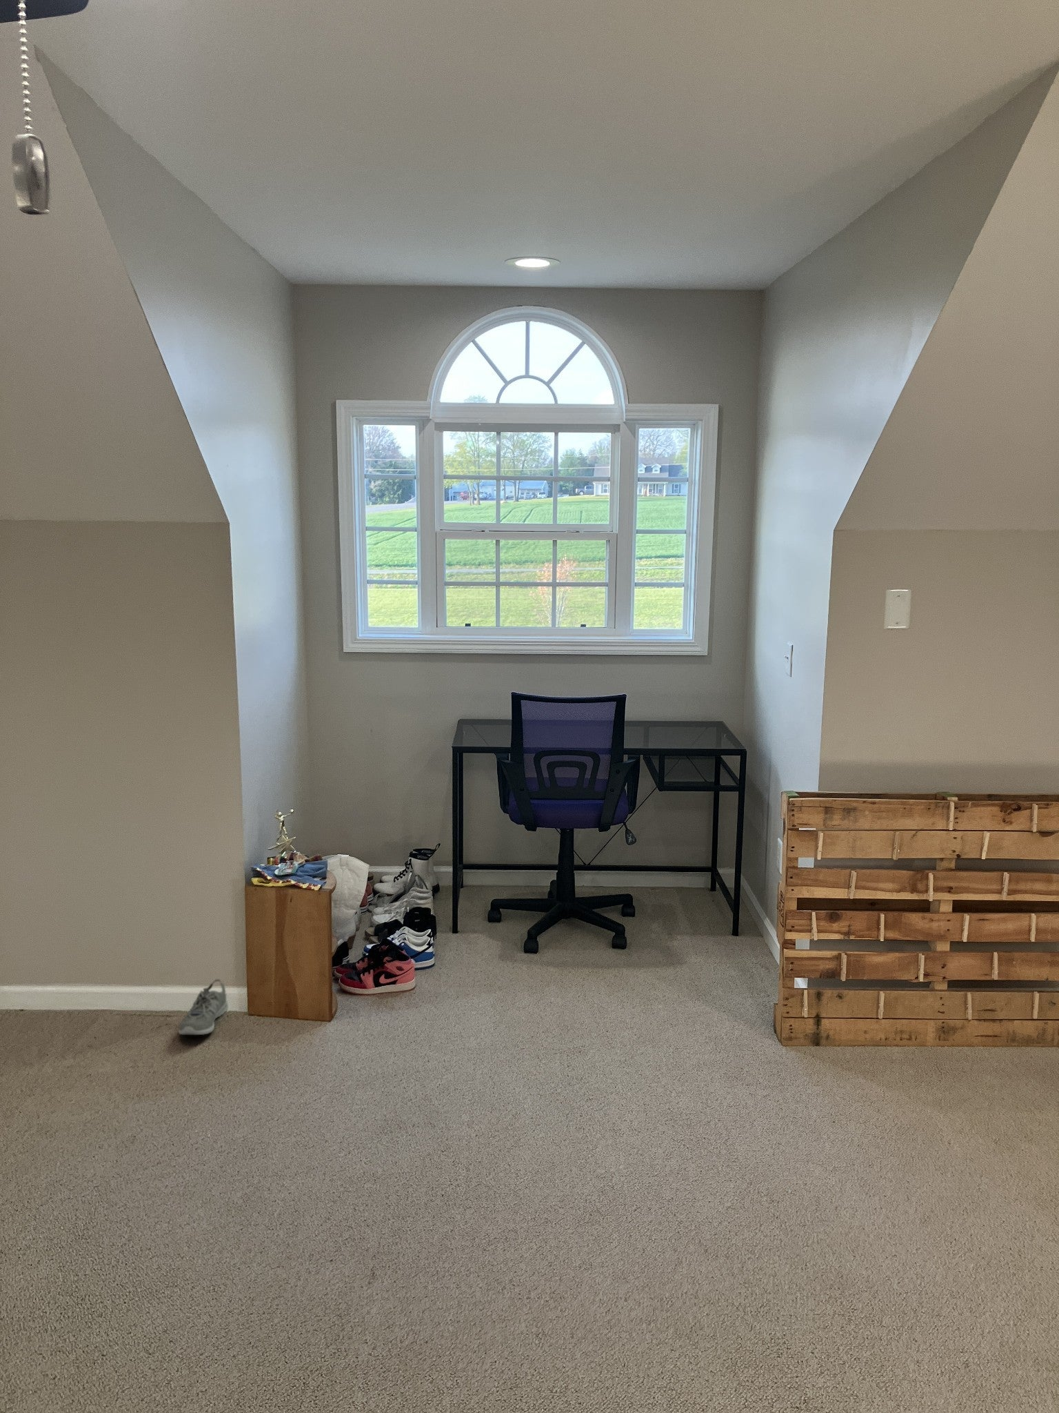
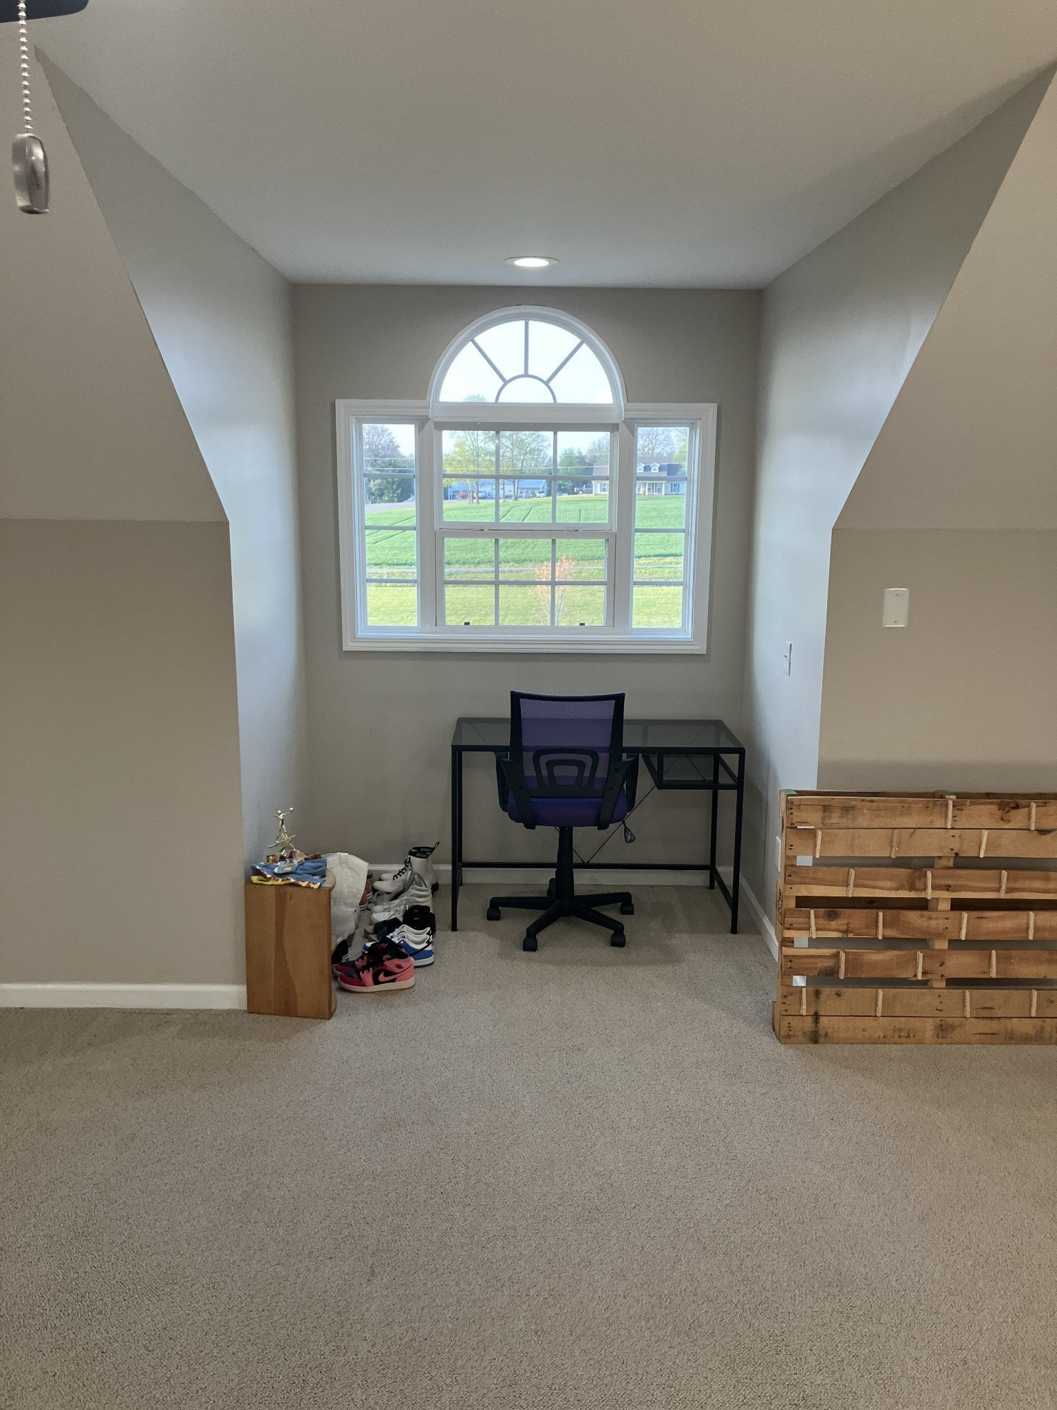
- sneaker (201, 1007)
